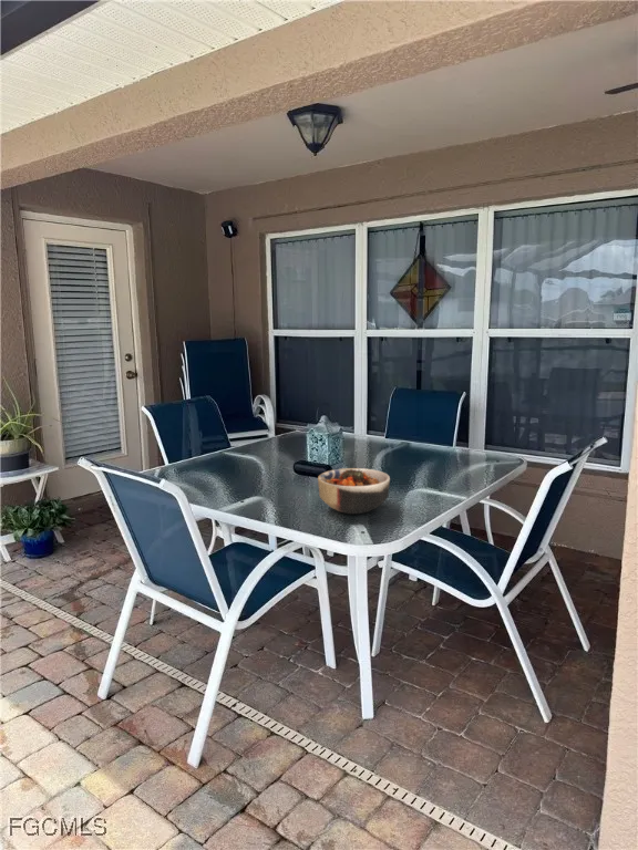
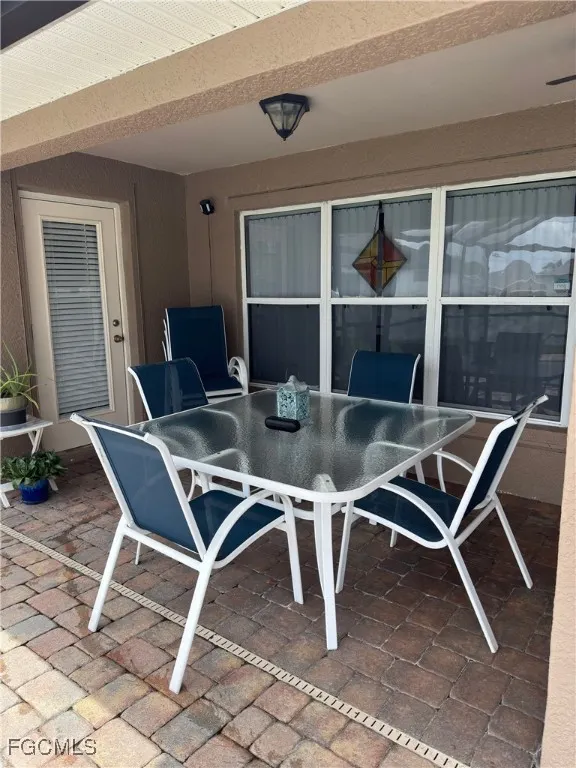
- bowl (353, 490)
